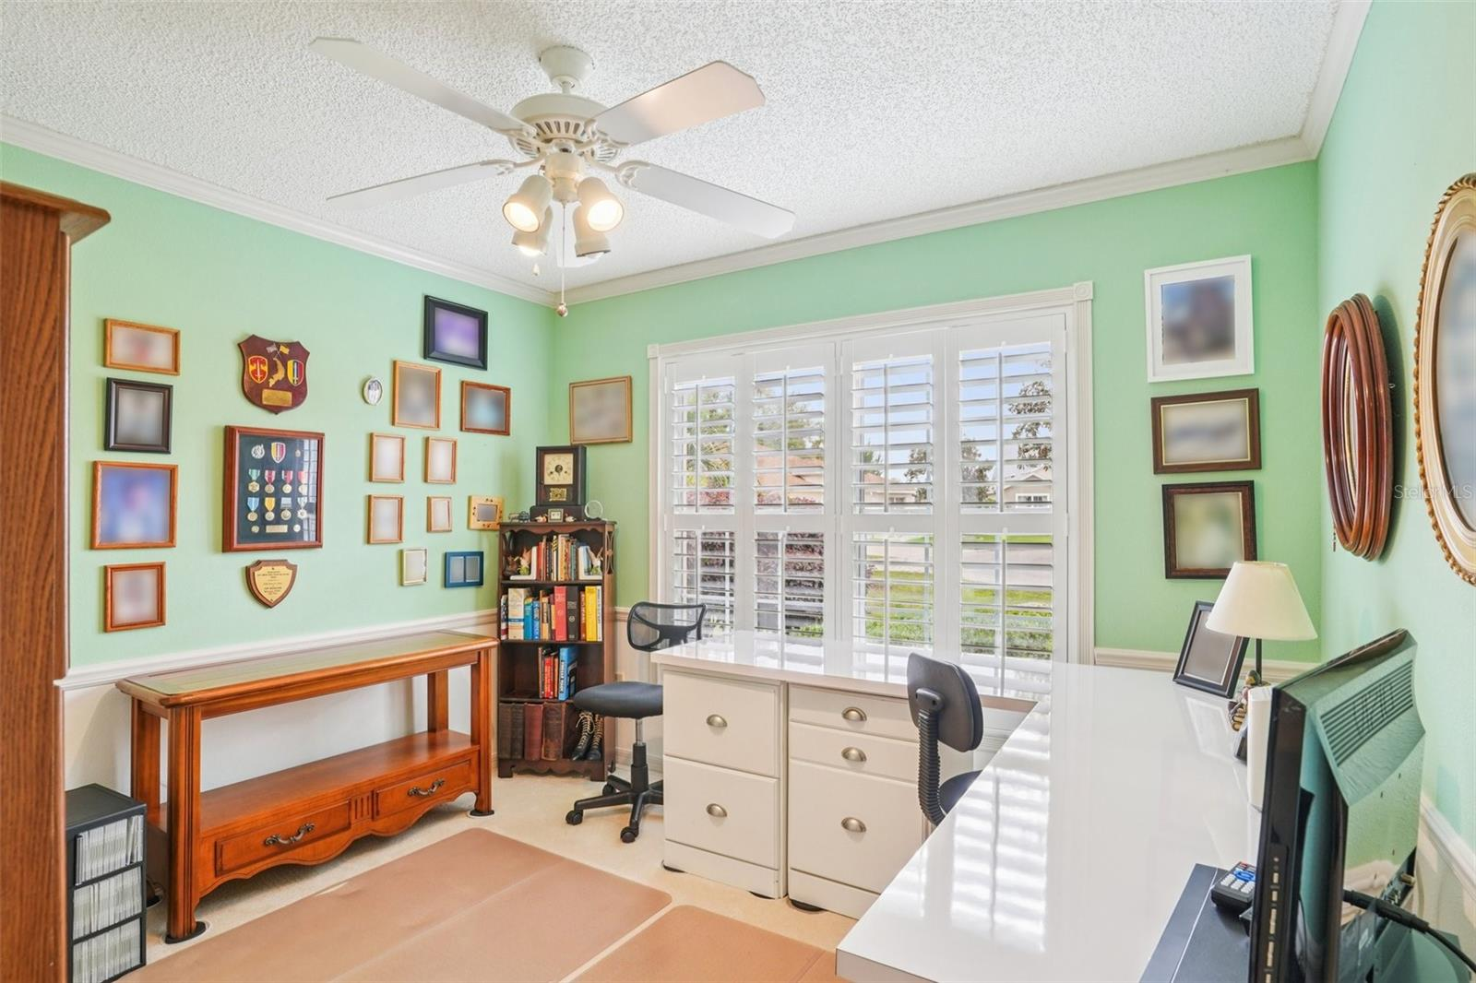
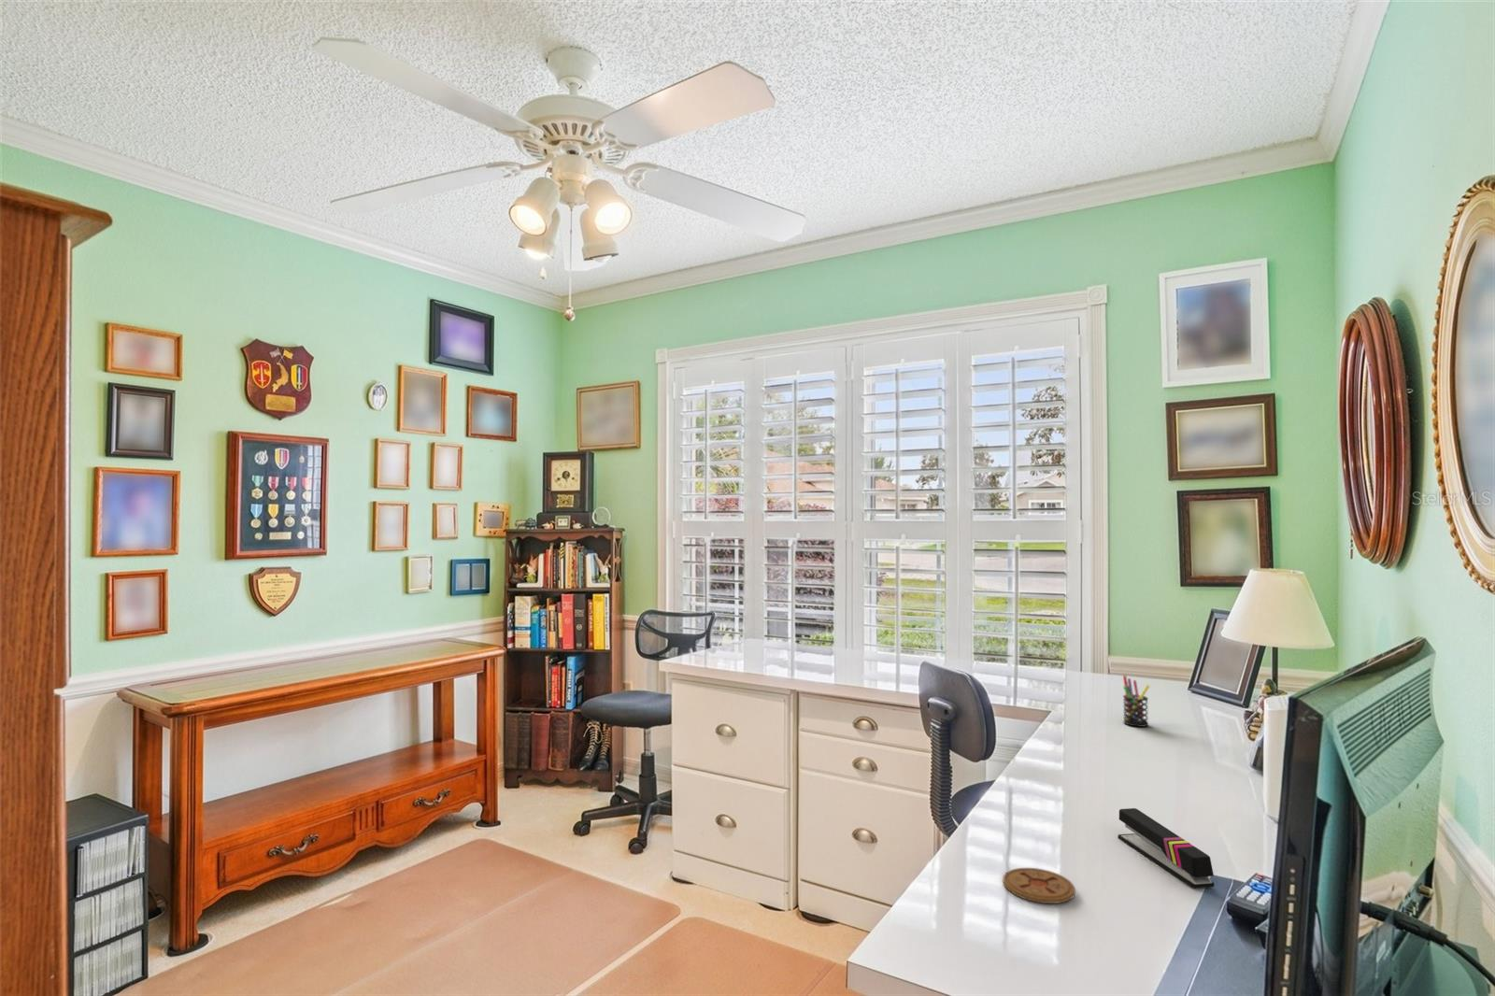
+ pen holder (1133, 700)
+ stapler (1163, 845)
+ coaster (1038, 885)
